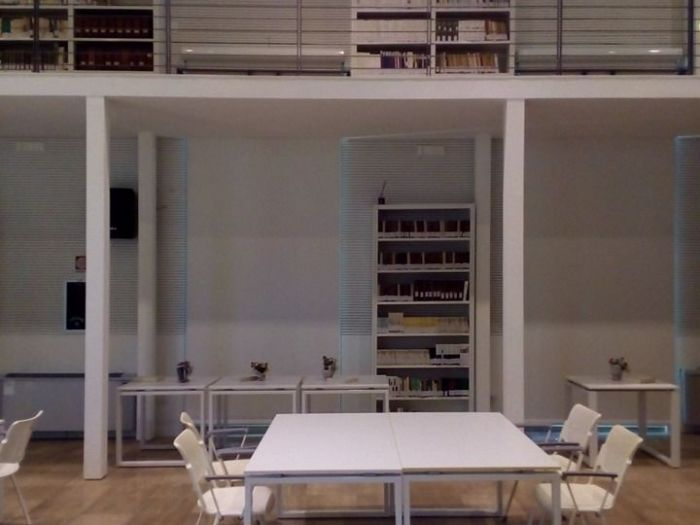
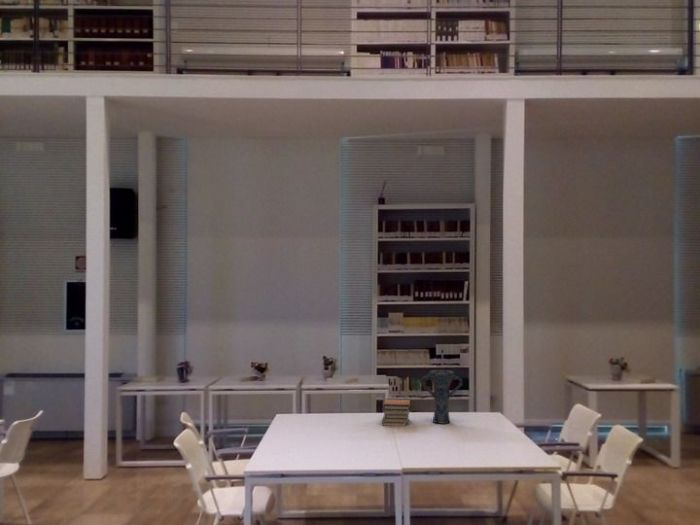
+ book stack (396, 412)
+ vase (441, 396)
